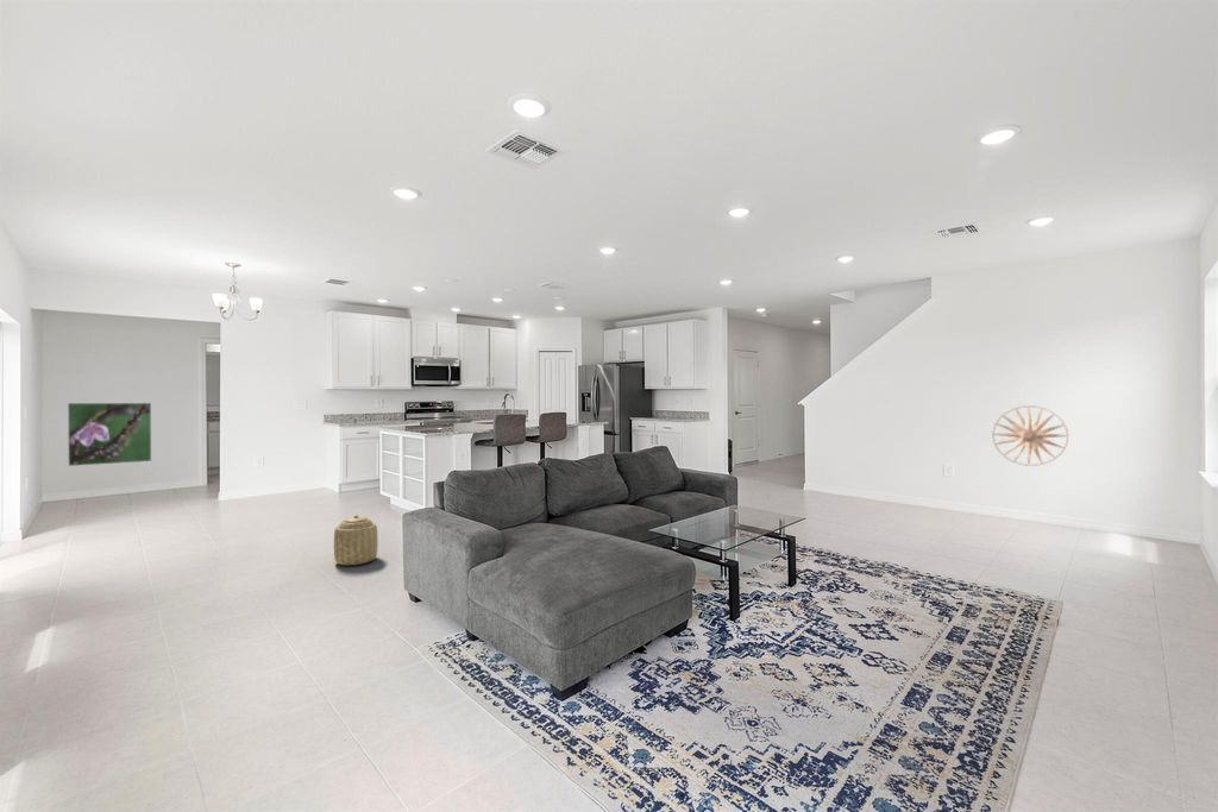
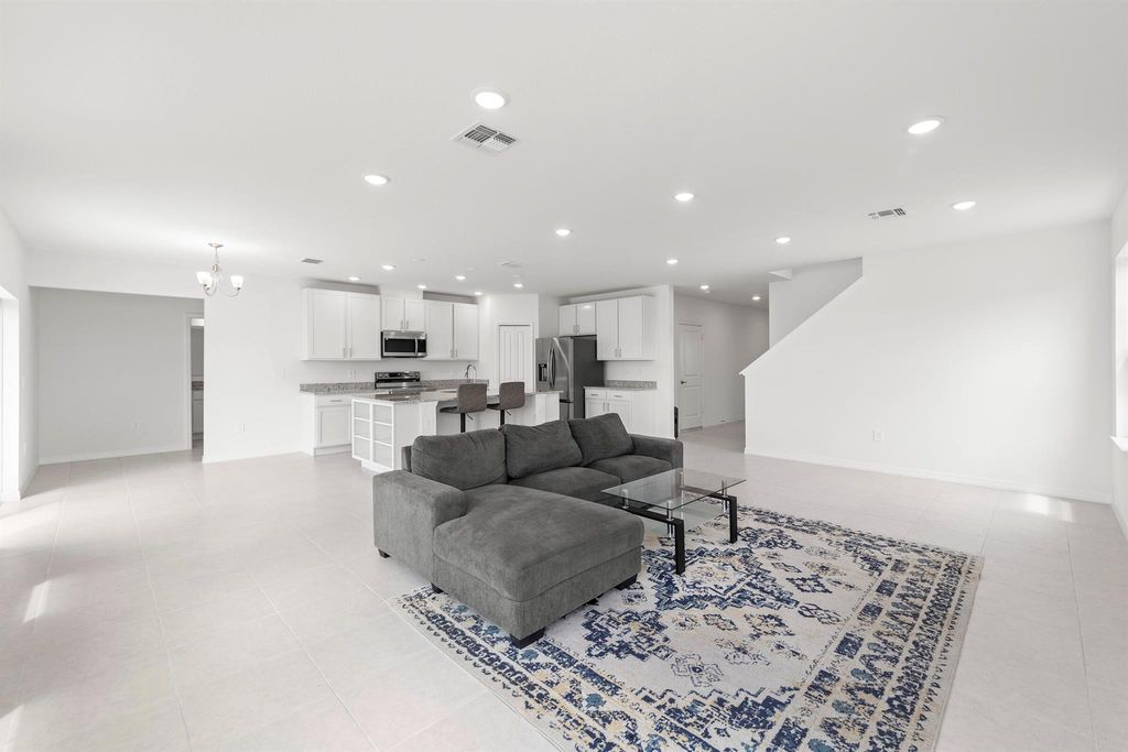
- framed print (111, 433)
- wall art (1029, 435)
- basket (356, 537)
